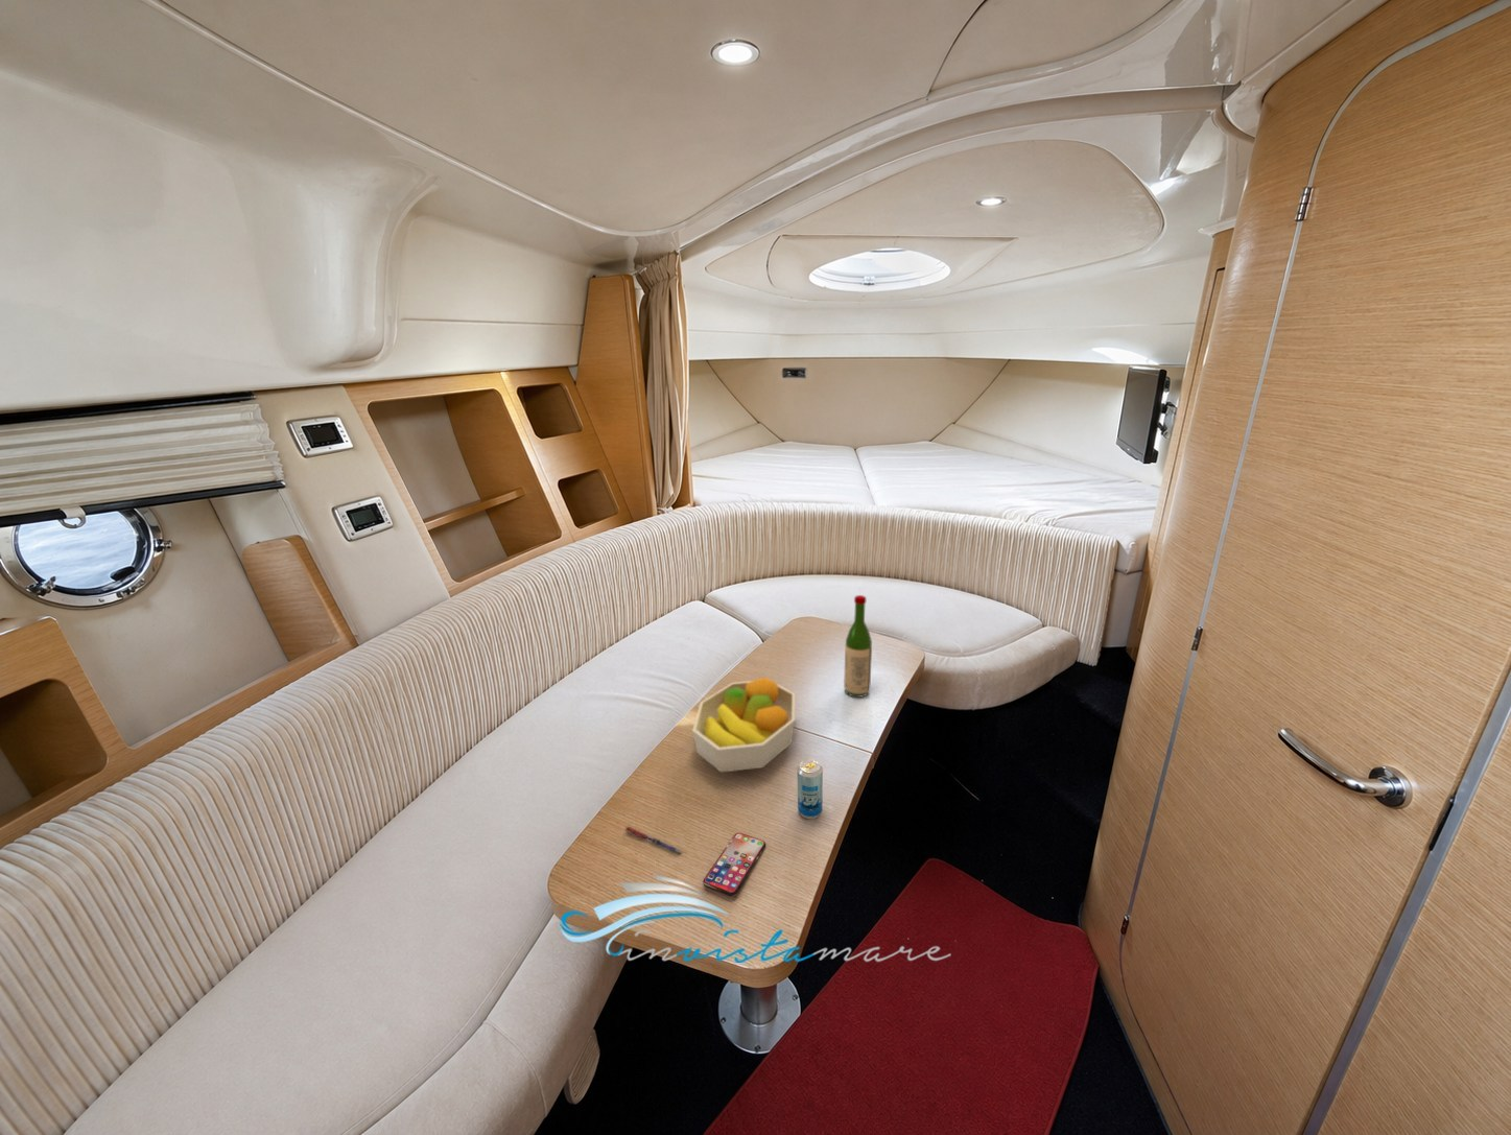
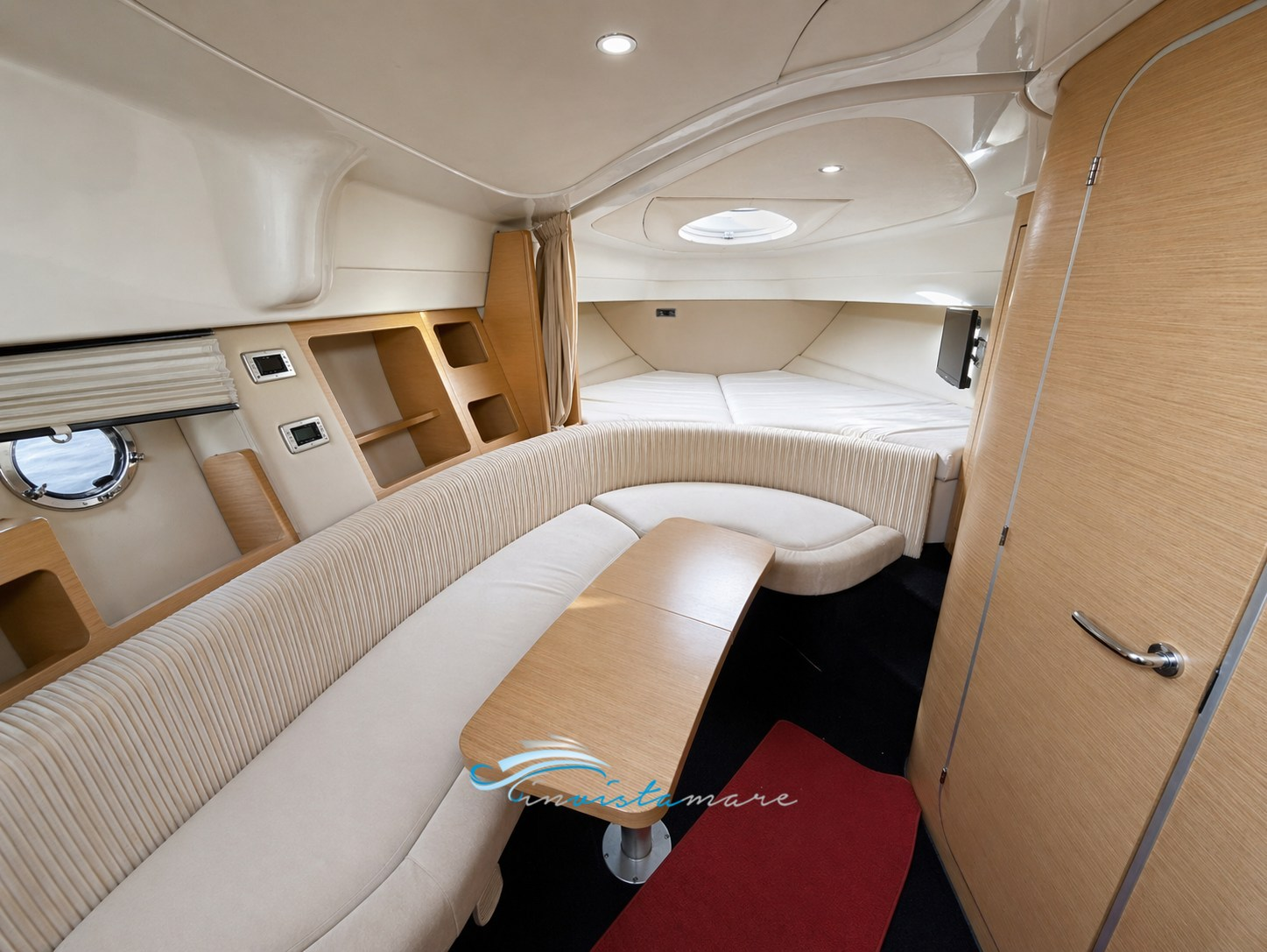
- fruit bowl (745, 719)
- beverage can (810, 788)
- wine bottle (859, 645)
- smartphone (735, 862)
- pen (652, 839)
